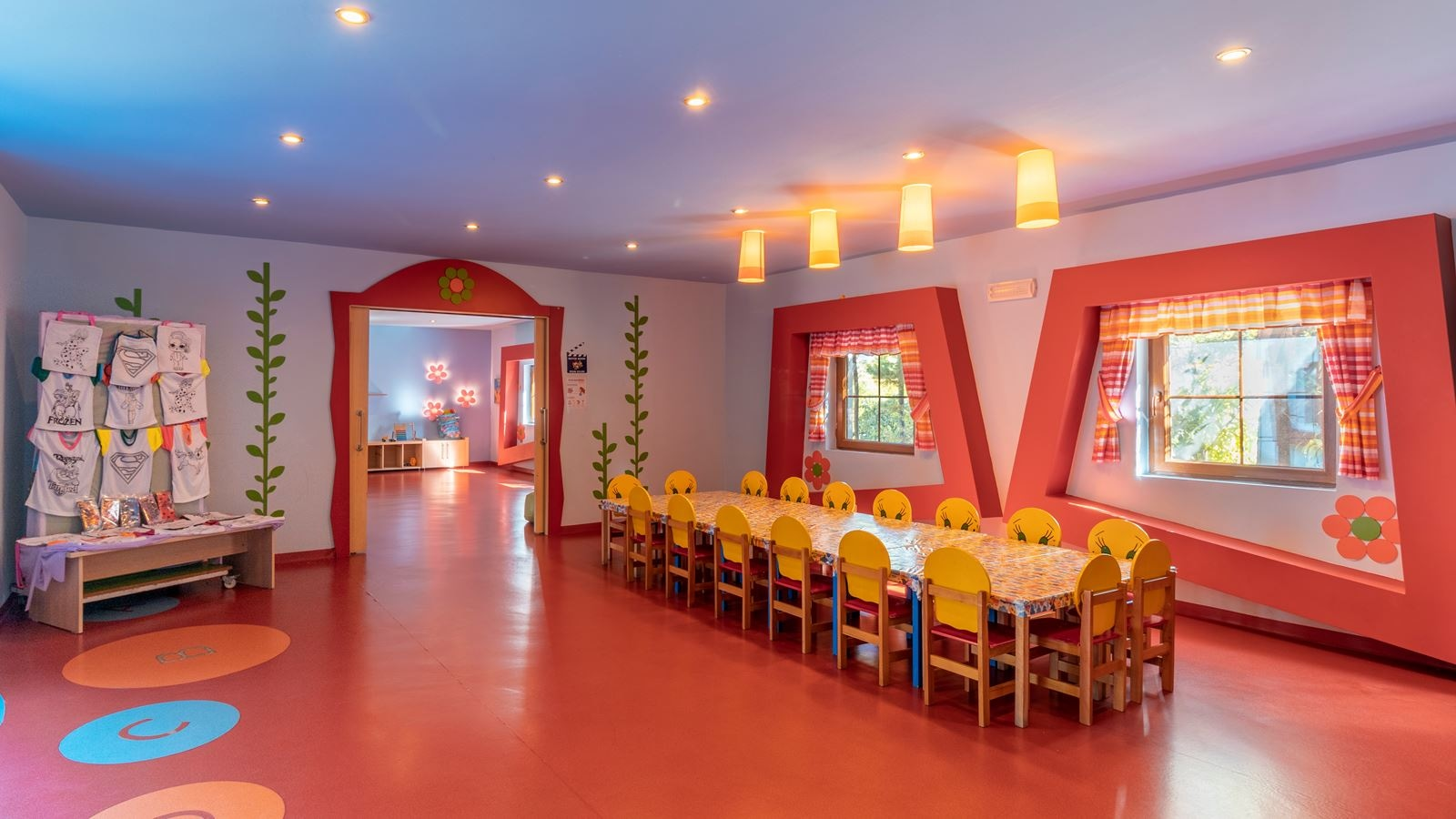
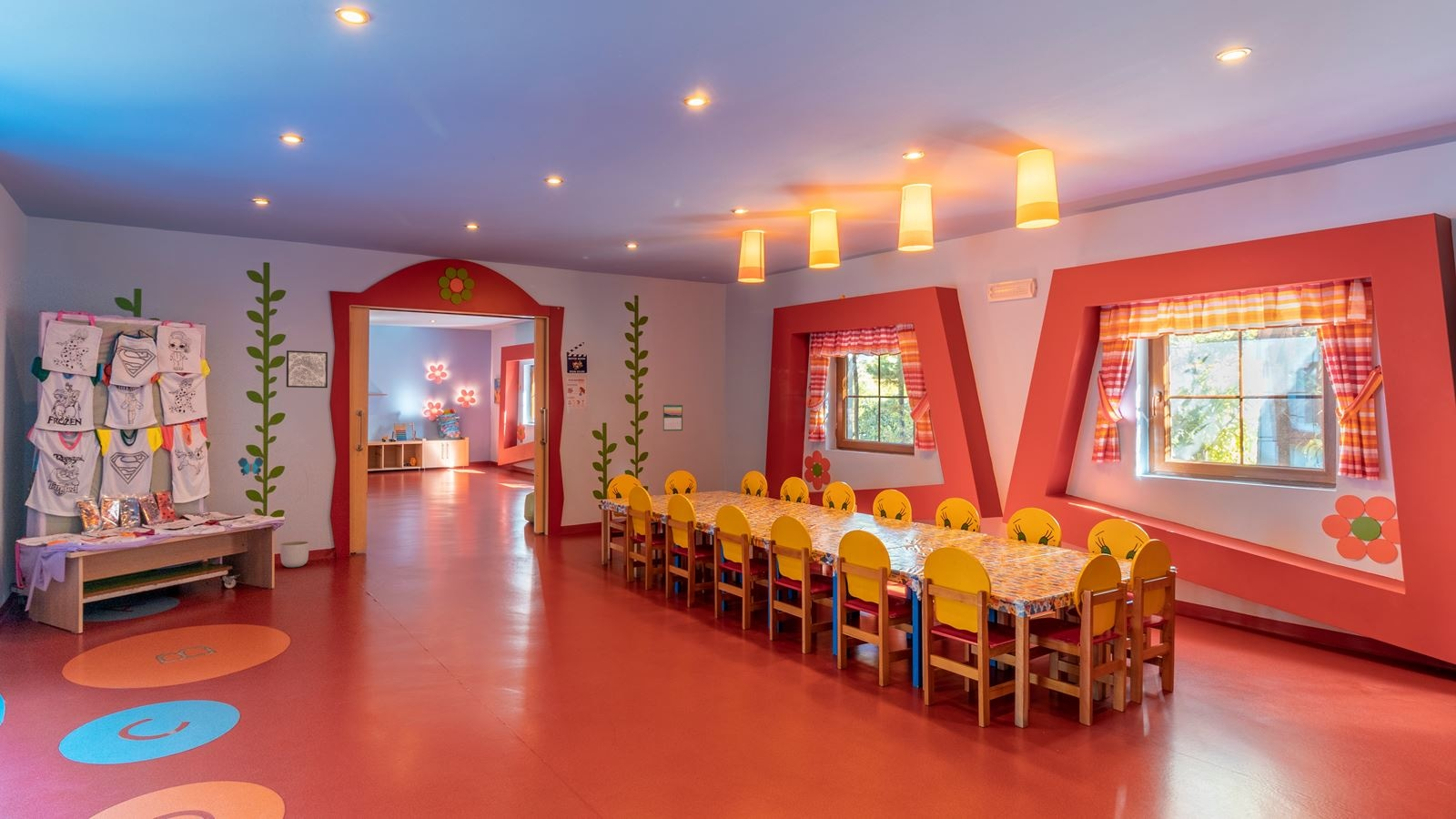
+ calendar (672, 417)
+ planter (294, 554)
+ wall art (307, 369)
+ decorative butterfly (250, 466)
